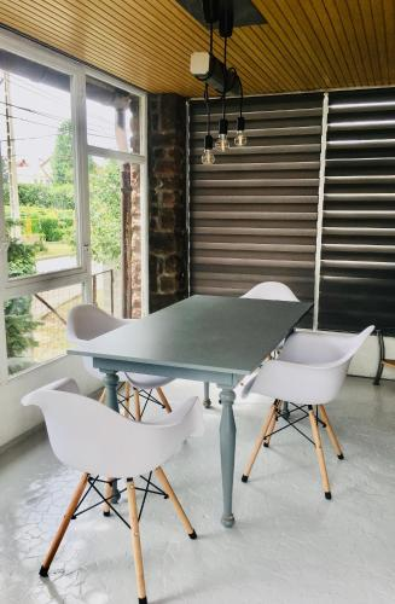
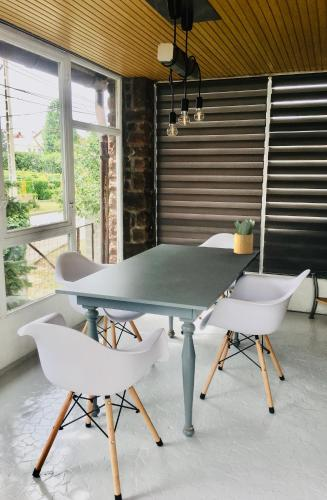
+ potted plant (244, 235)
